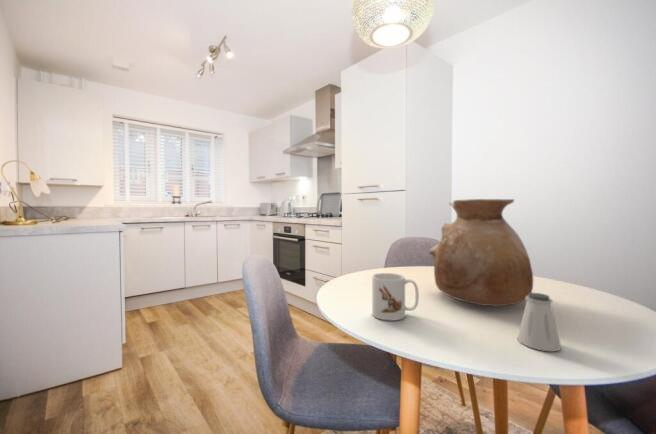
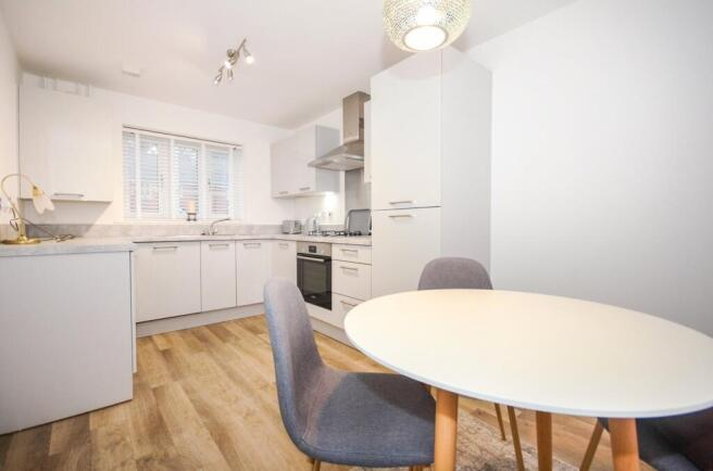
- mug (395, 295)
- vase (479, 249)
- saltshaker (538, 318)
